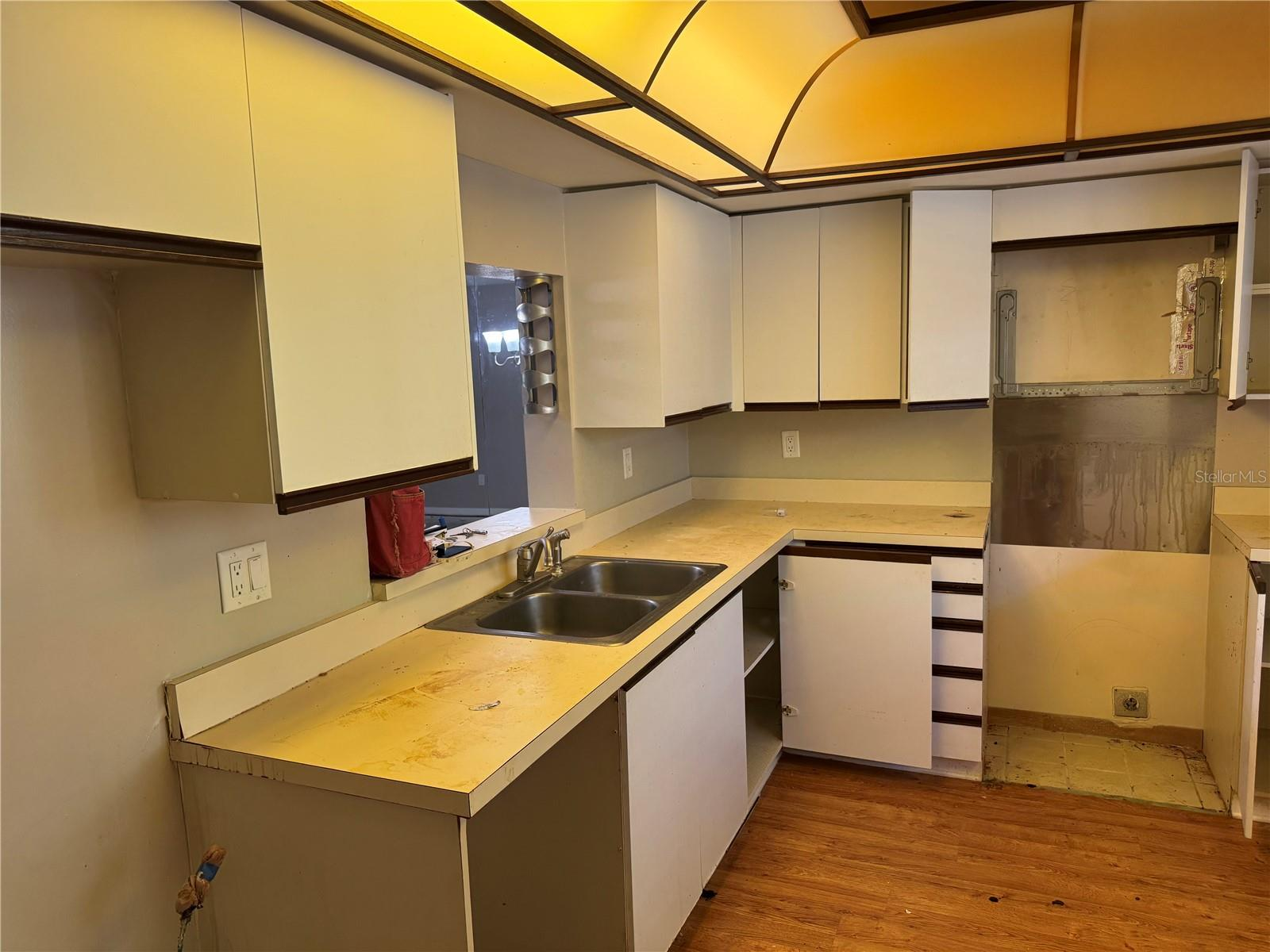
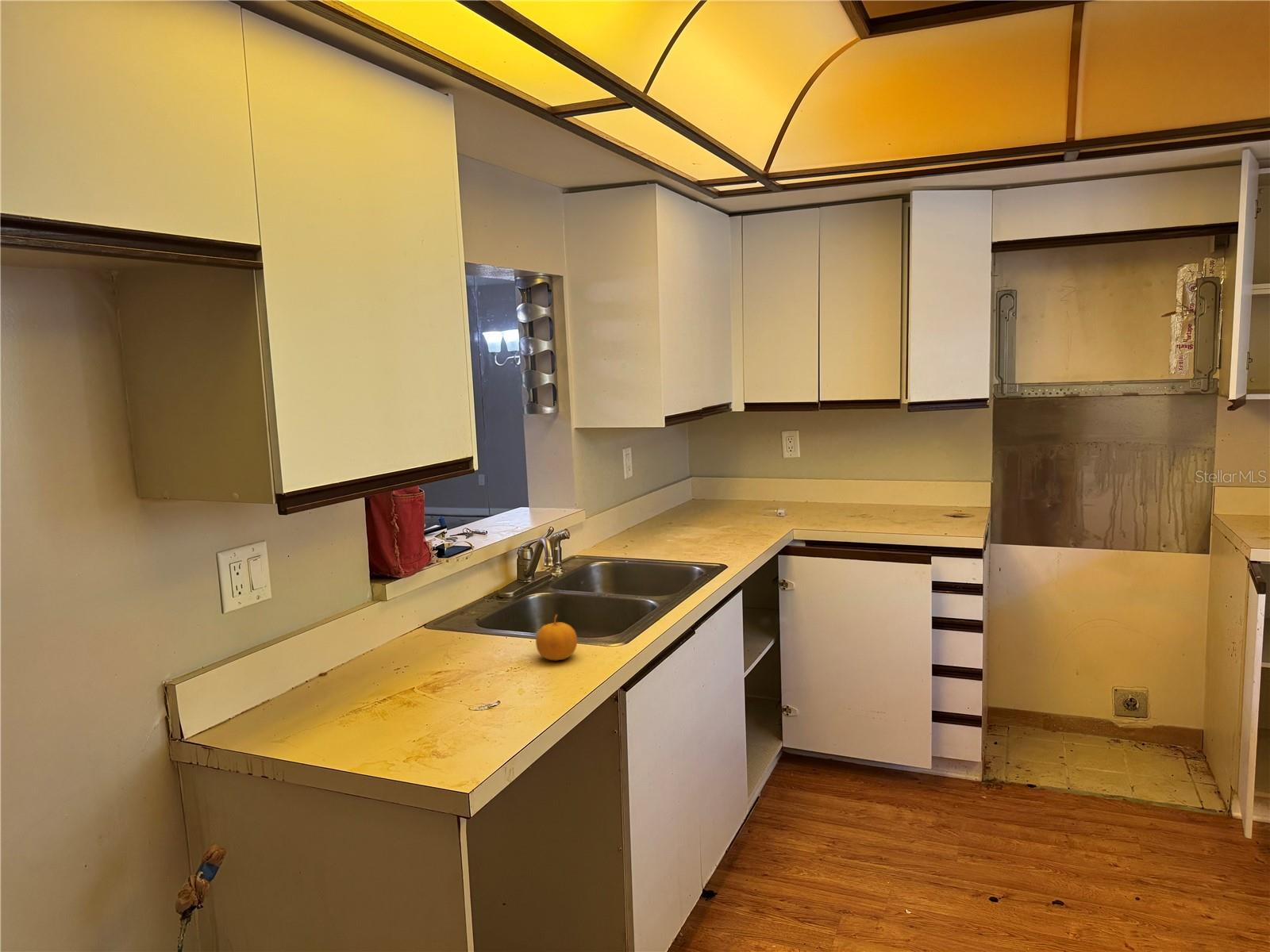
+ fruit (556, 636)
